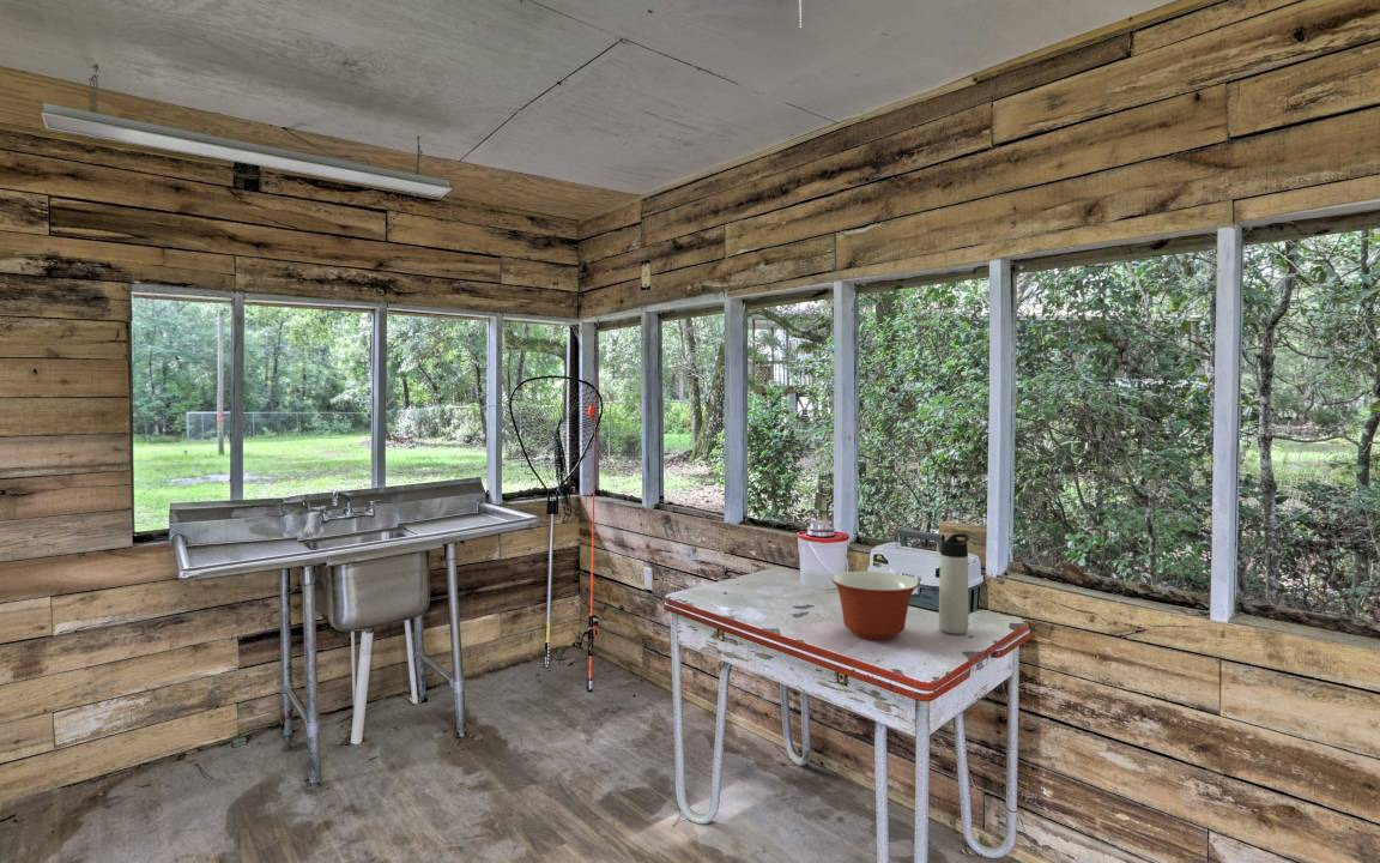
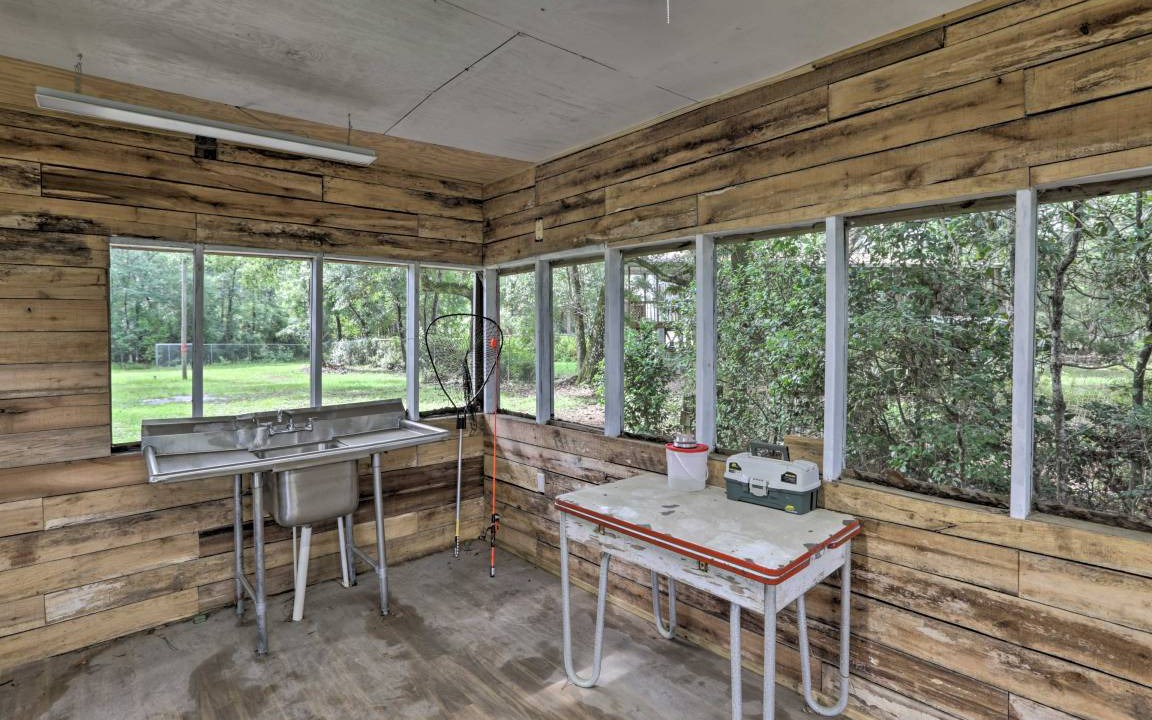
- mixing bowl (873, 606)
- thermos bottle (955, 583)
